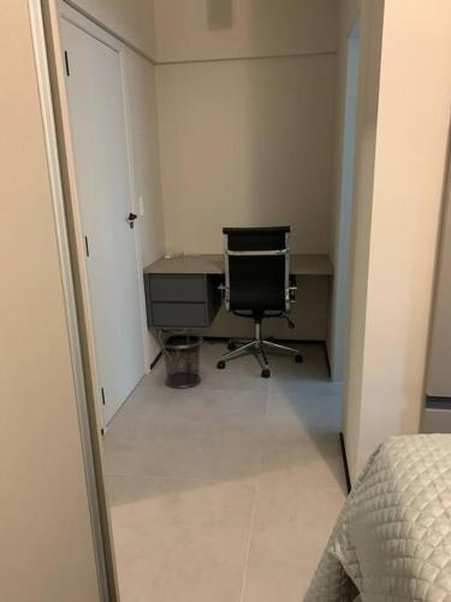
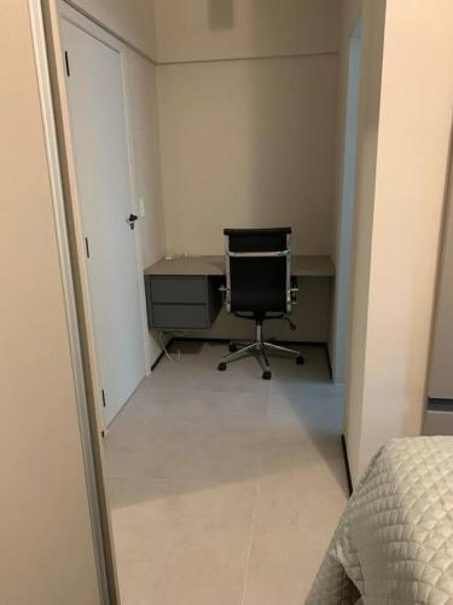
- waste bin (182, 359)
